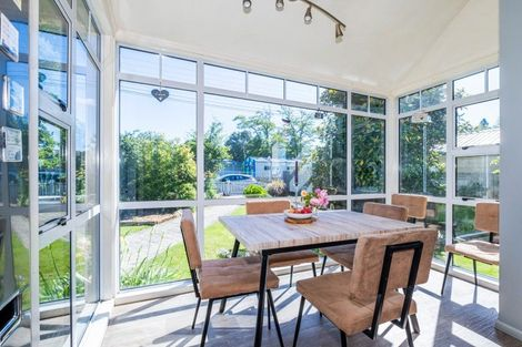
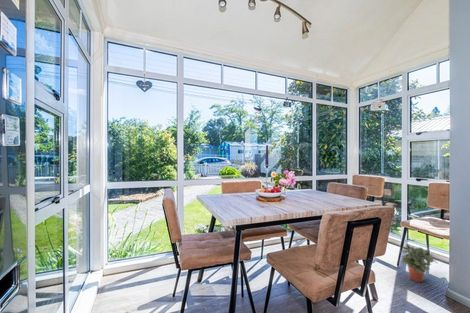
+ potted plant (416, 262)
